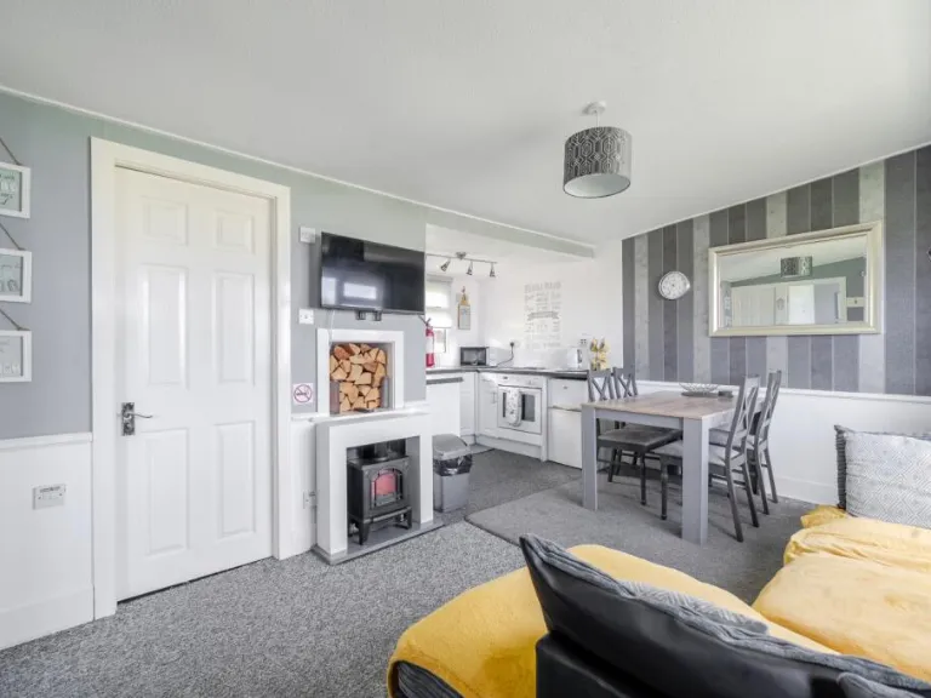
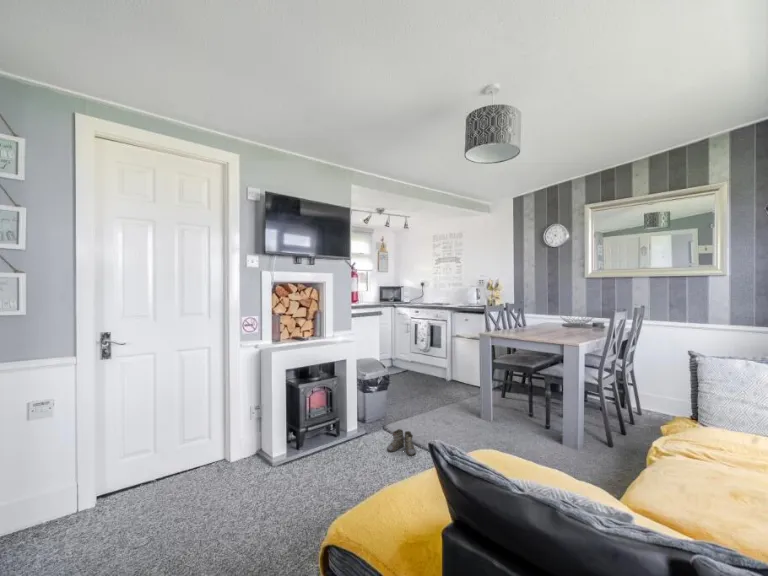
+ boots (401, 441)
